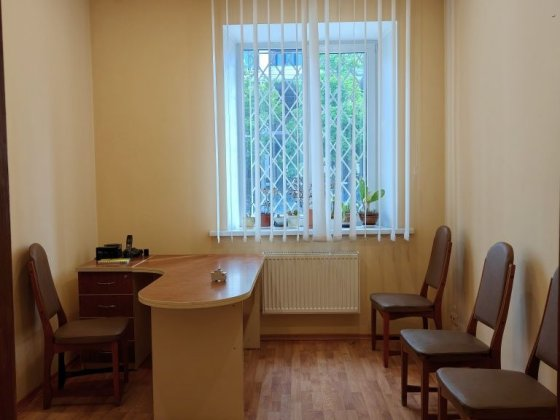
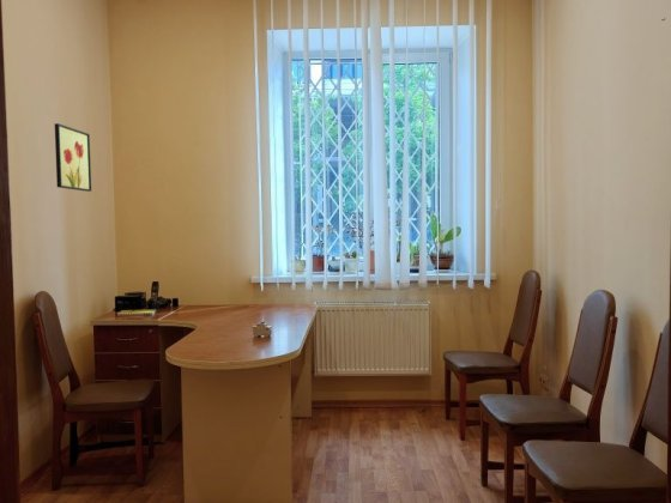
+ wall art (72, 159)
